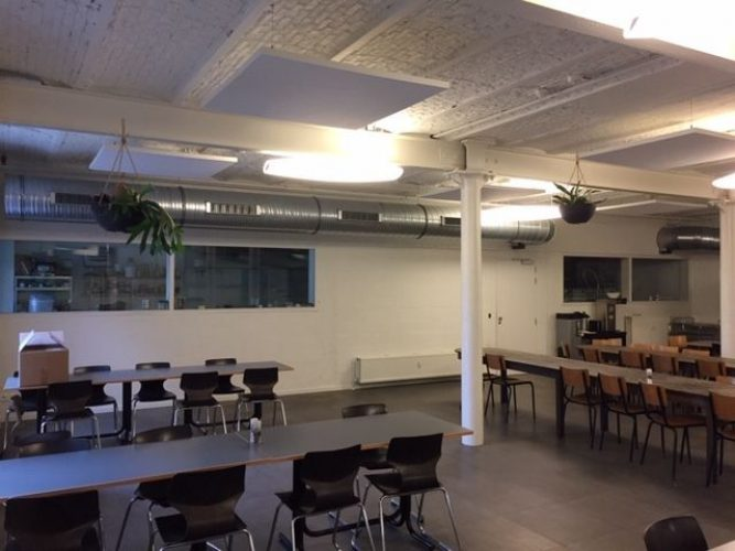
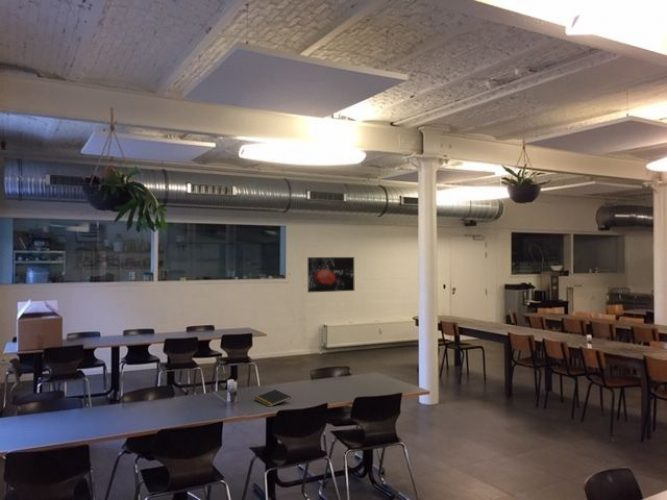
+ notepad (272, 397)
+ wall art (331, 274)
